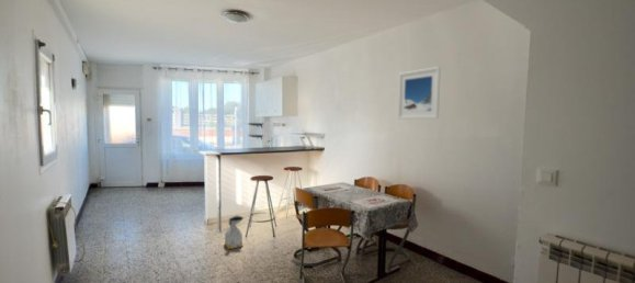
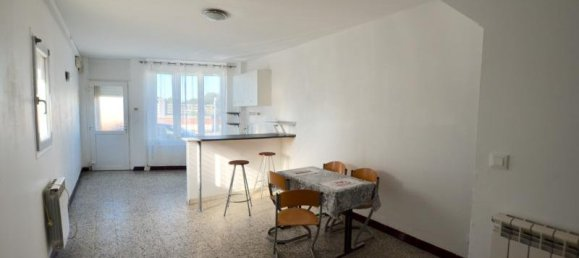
- bag (234, 230)
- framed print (417, 94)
